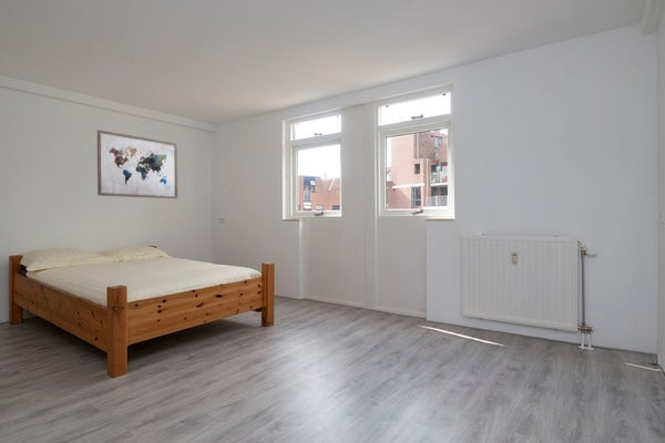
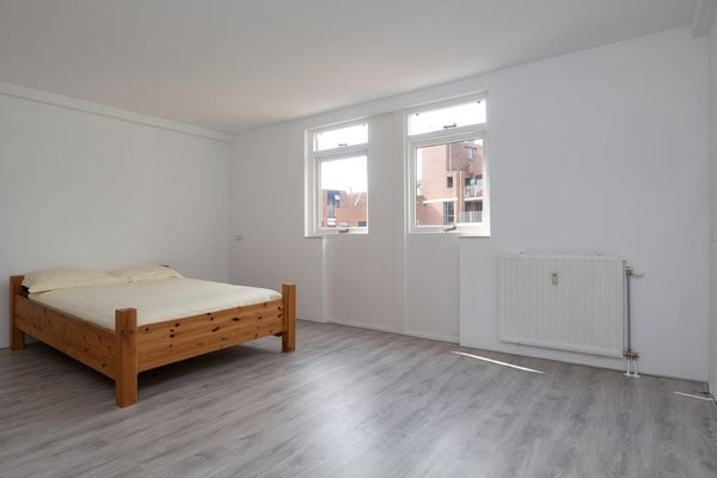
- wall art (141, 167)
